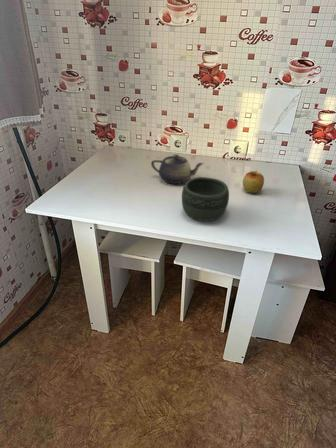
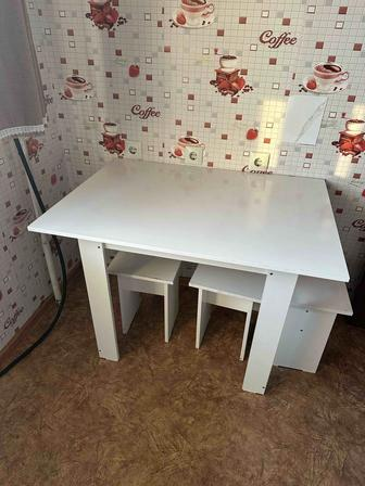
- teapot (177, 167)
- apple (253, 180)
- bowl (204, 200)
